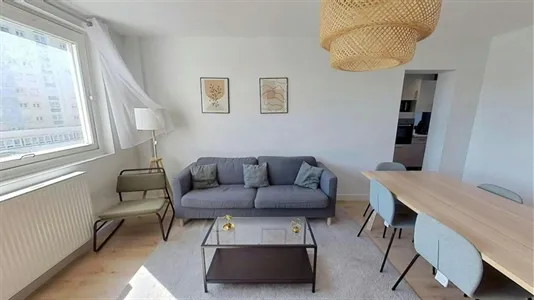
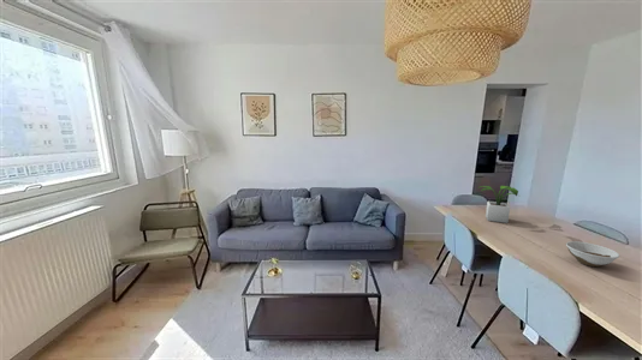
+ potted plant (498, 202)
+ bowl (589, 256)
